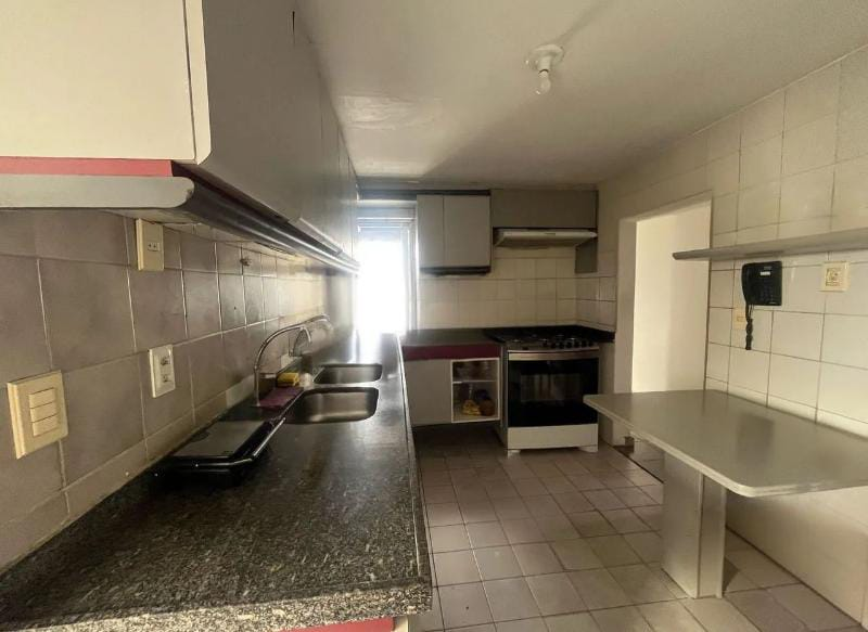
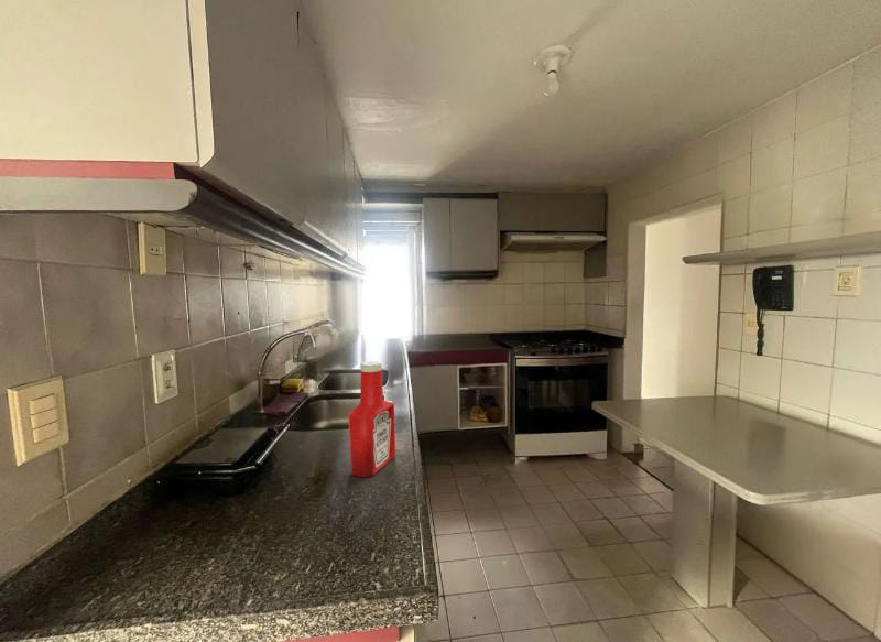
+ soap bottle (372, 413)
